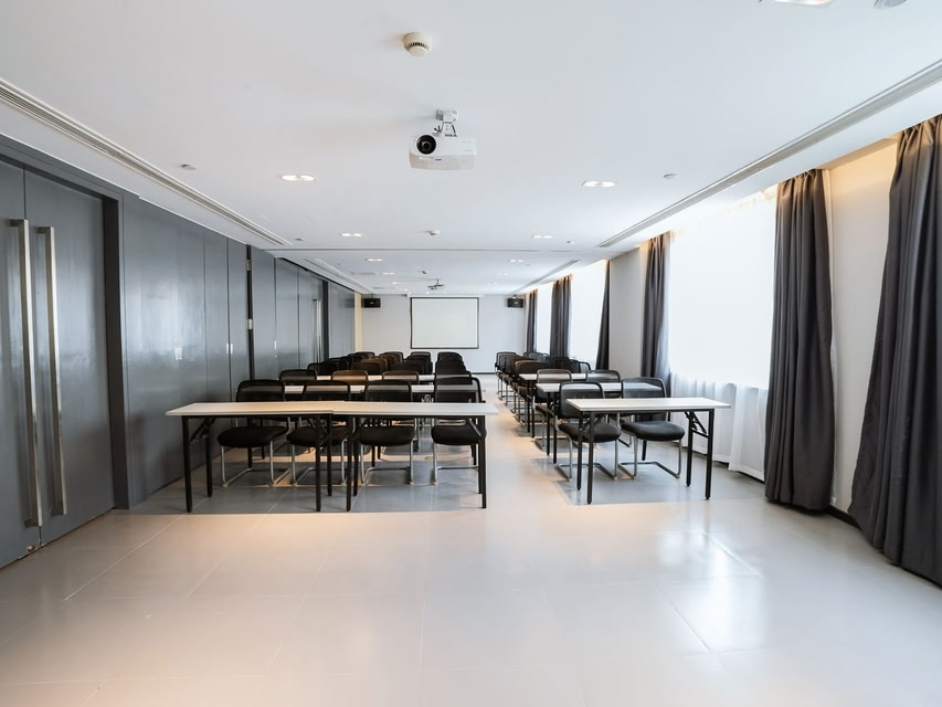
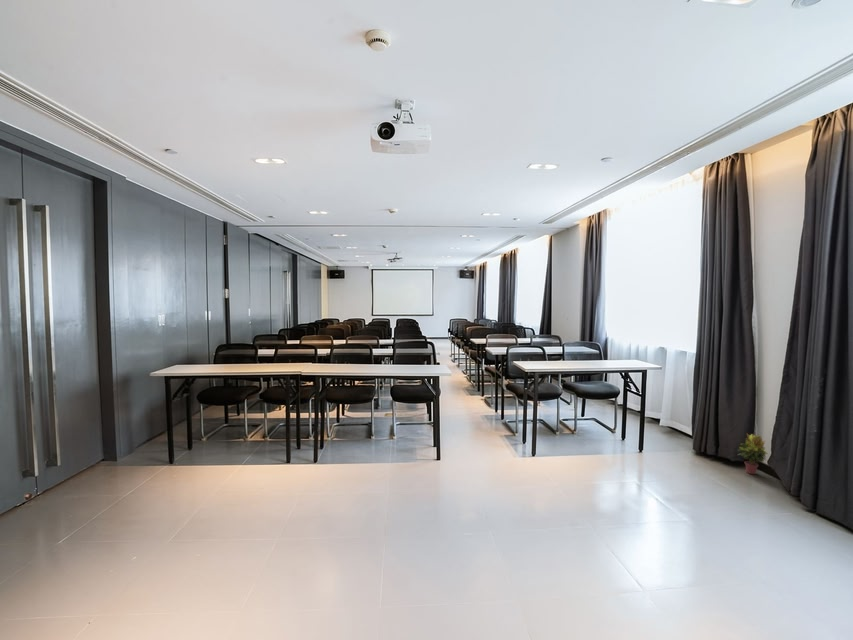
+ potted plant (752, 453)
